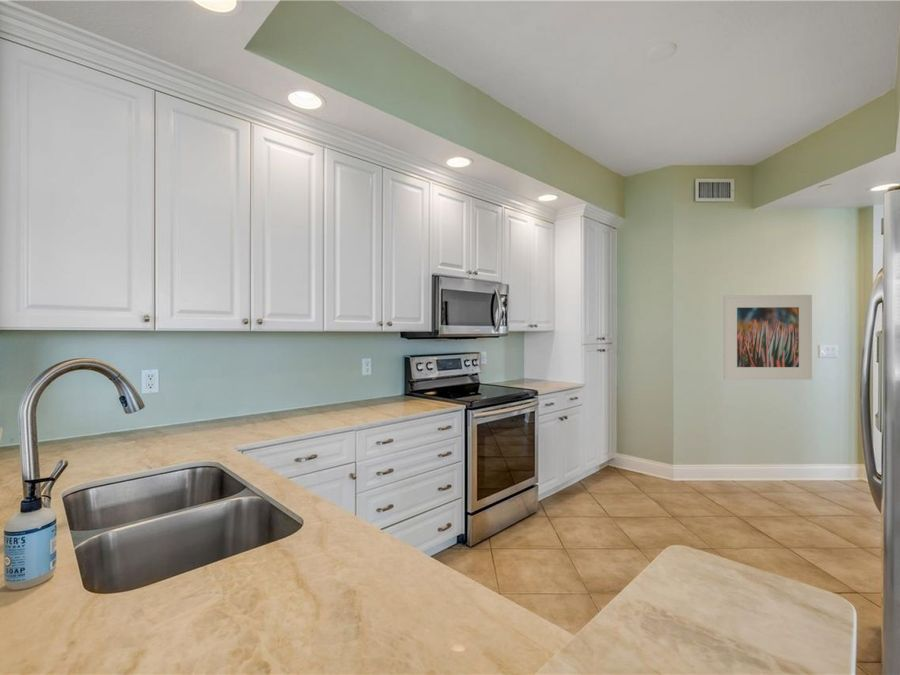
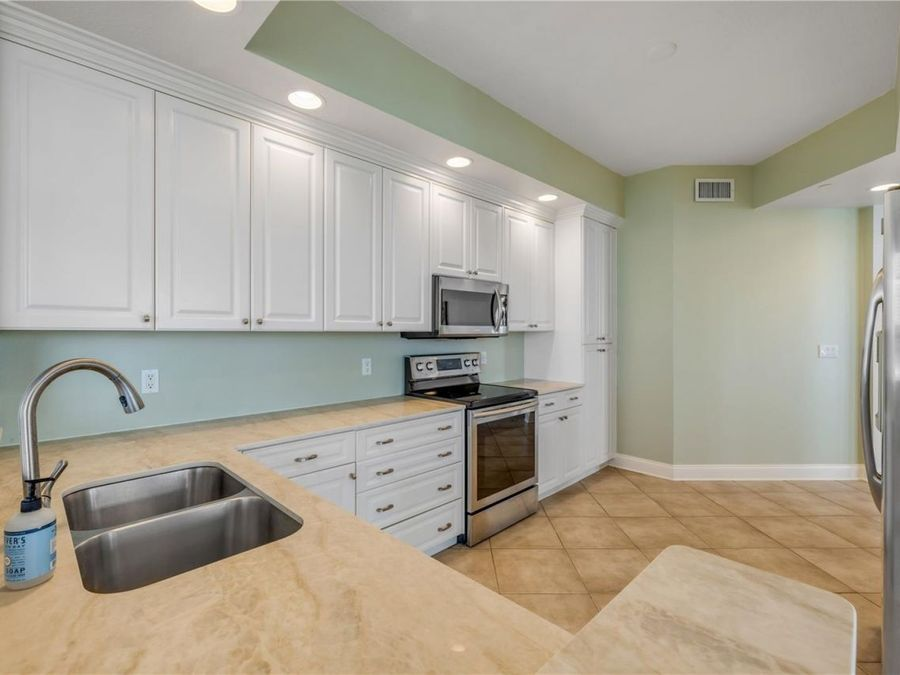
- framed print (767, 337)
